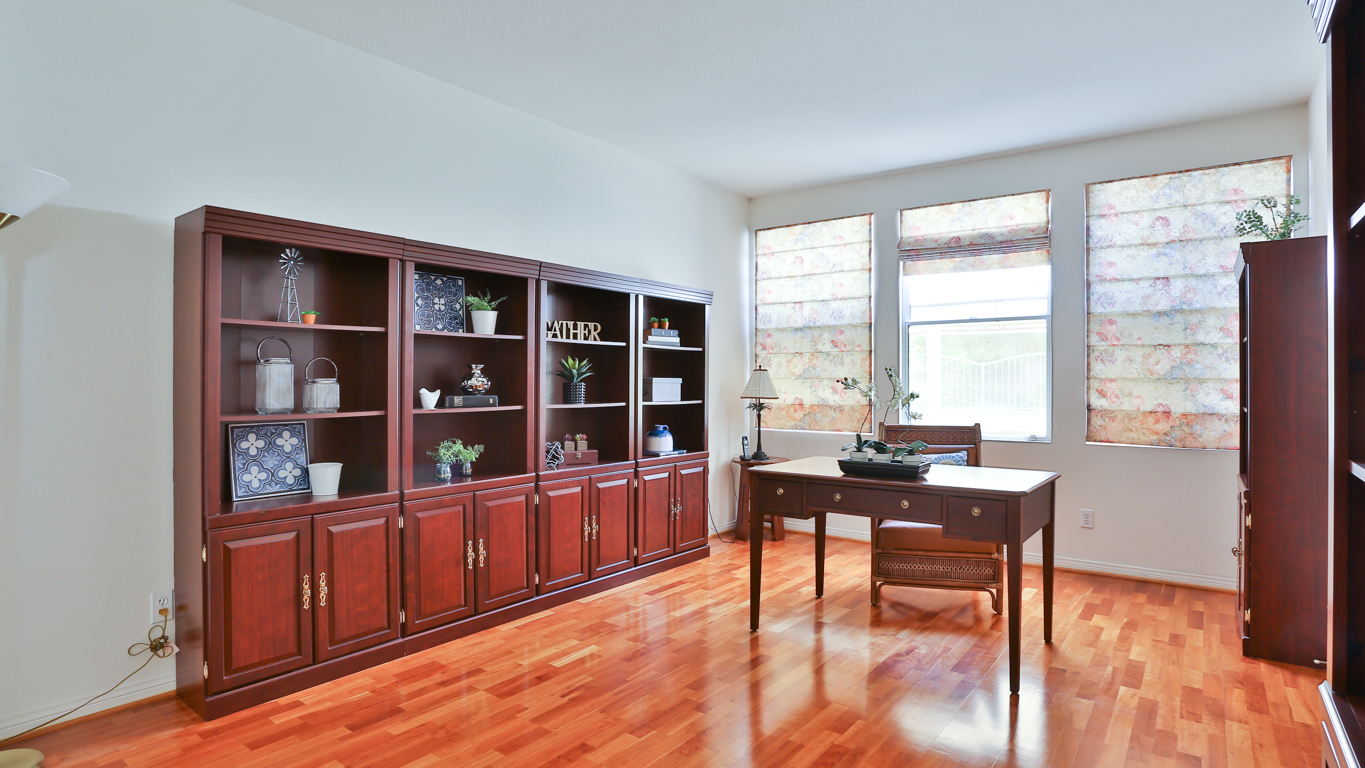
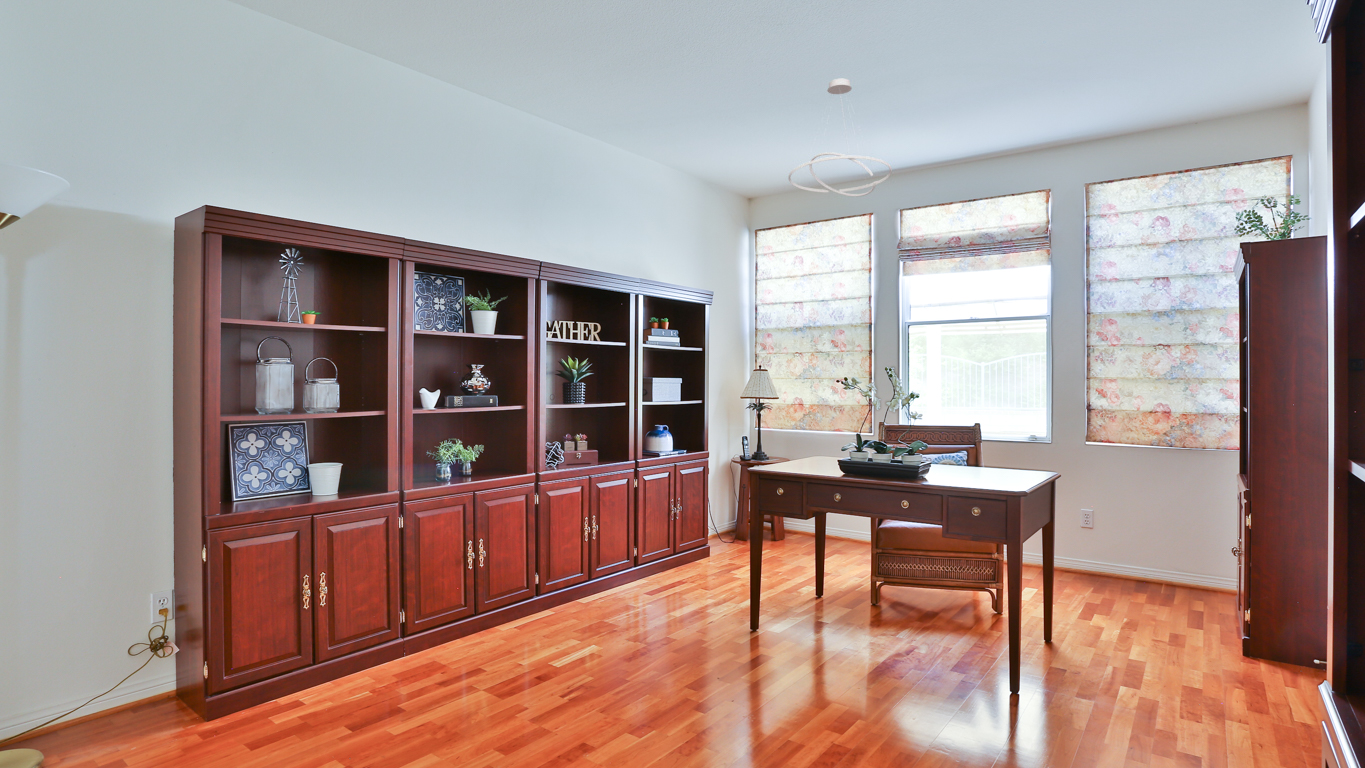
+ ceiling light fixture (846, 140)
